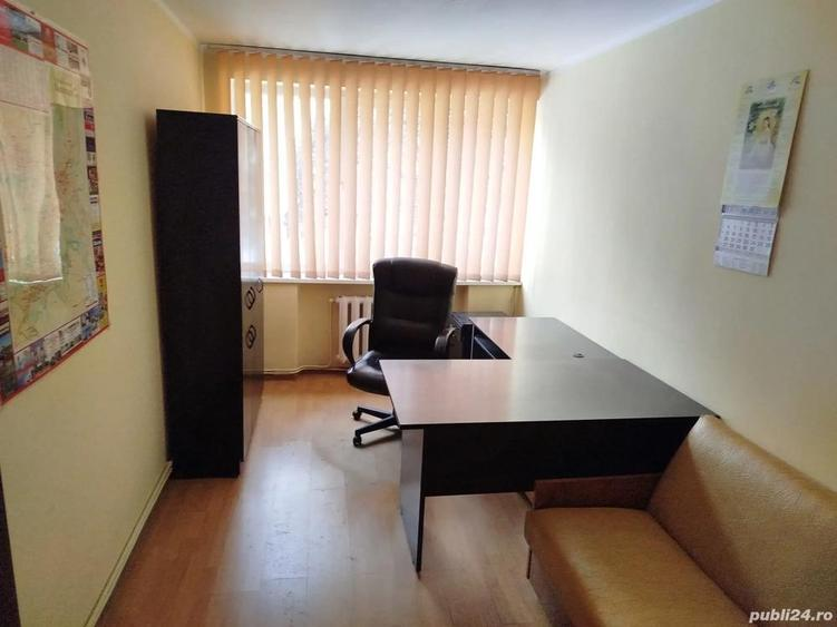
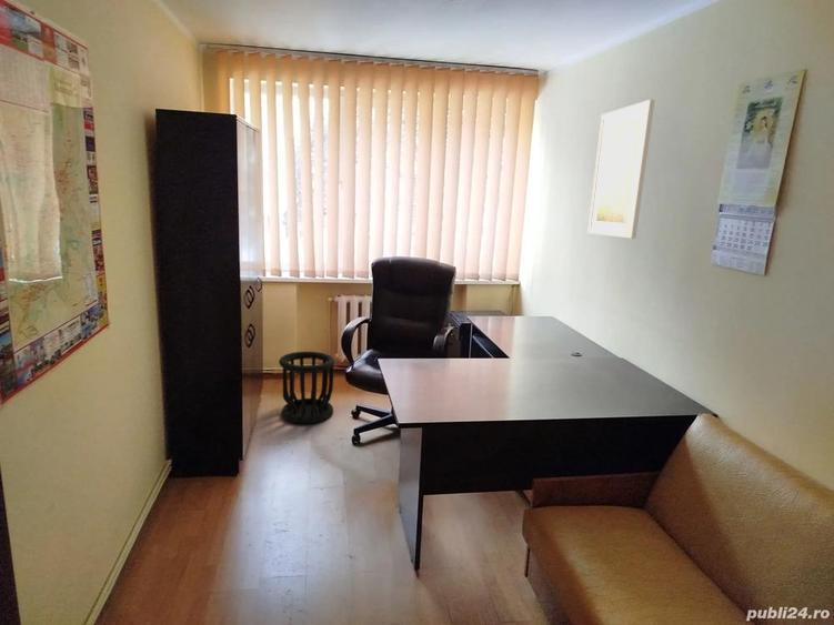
+ wastebasket (303, 386)
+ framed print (617, 173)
